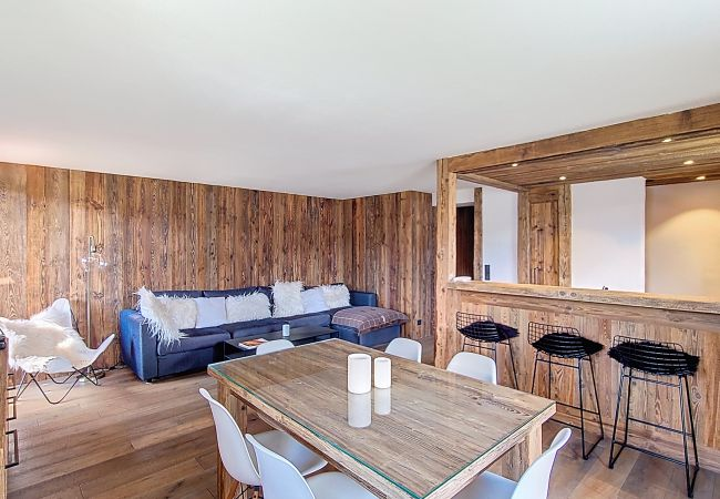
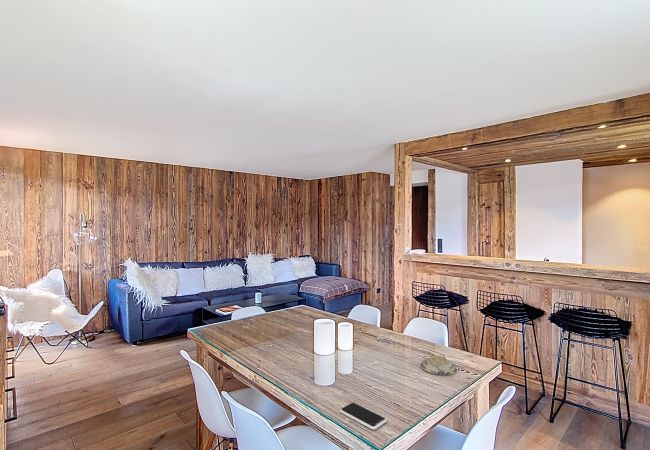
+ smartphone (362, 415)
+ decorative bowl (438, 363)
